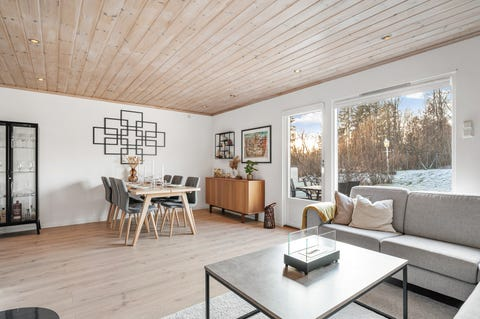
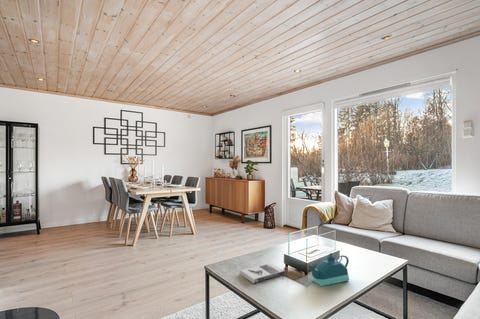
+ book (262, 272)
+ teapot (329, 266)
